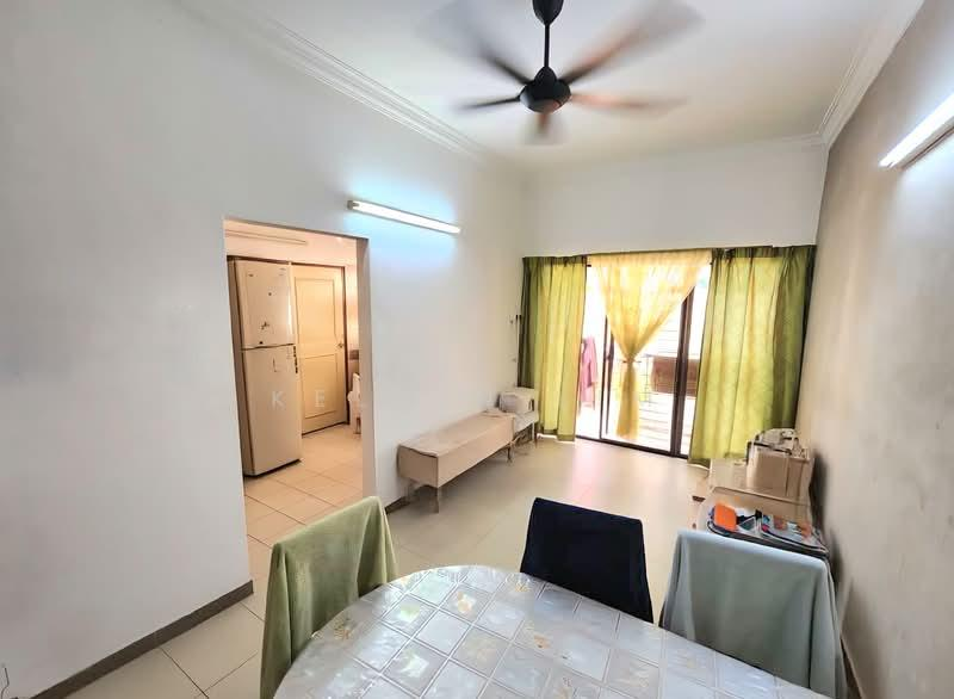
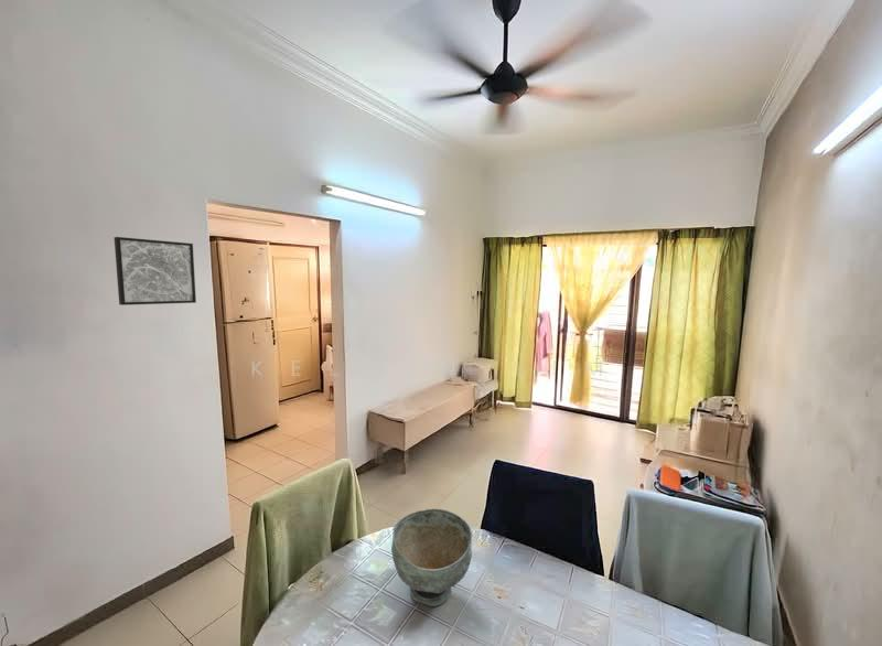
+ wall art (158, 272)
+ decorative bowl (431, 561)
